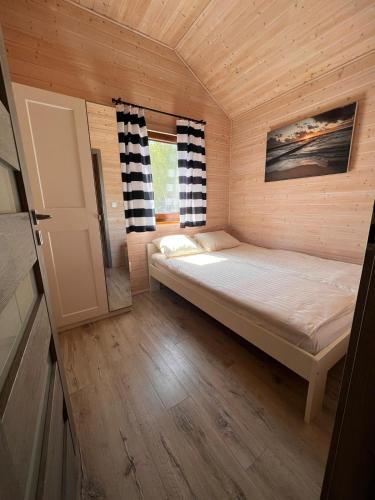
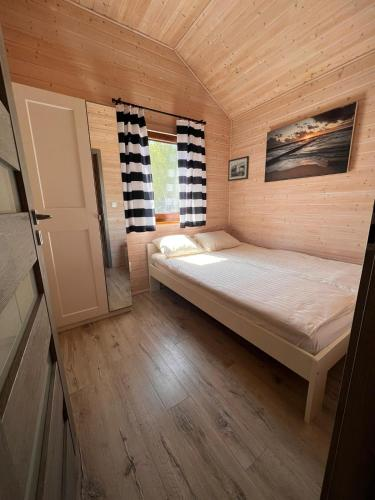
+ picture frame (238, 169)
